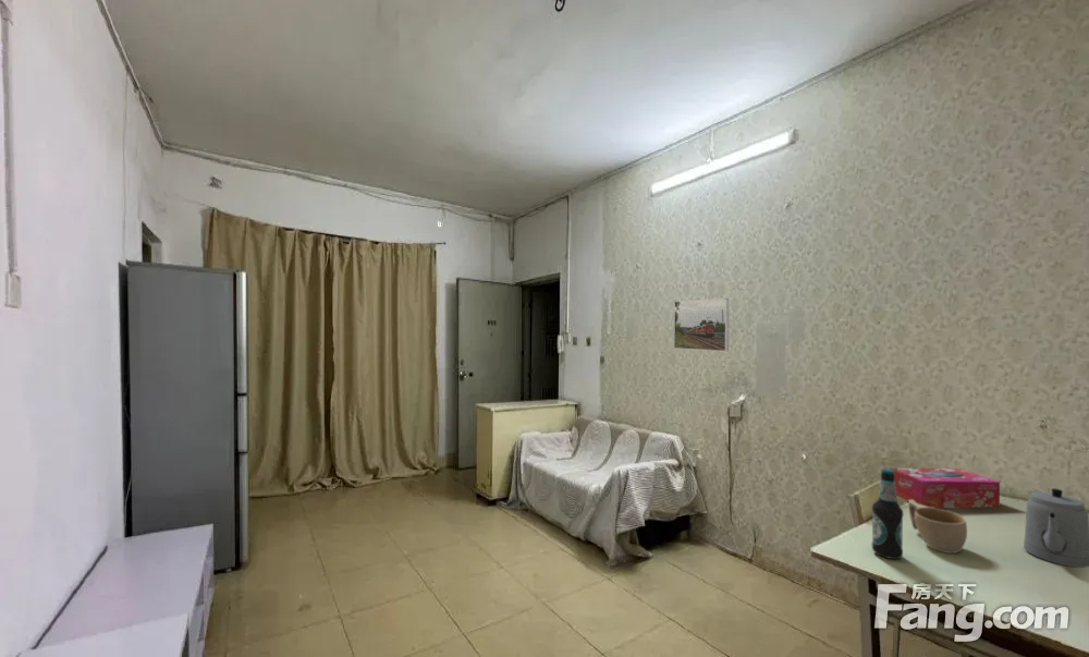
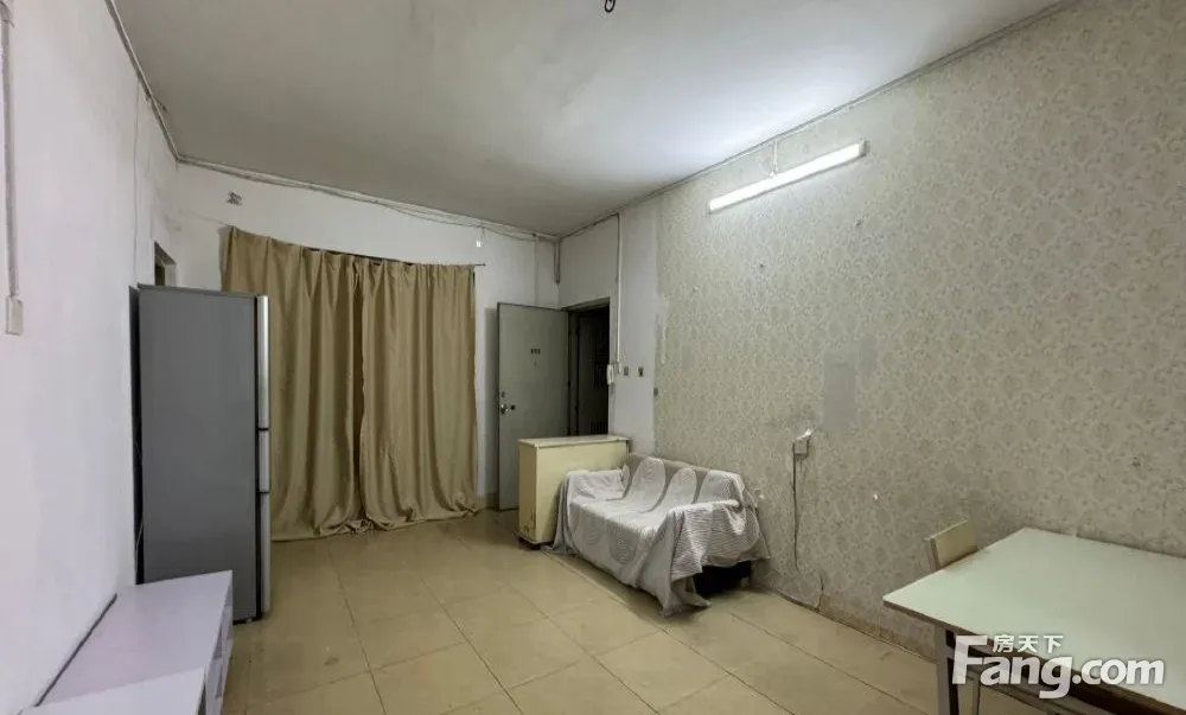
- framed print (699, 325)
- teapot (1055, 523)
- bottle (886, 512)
- tissue box (942, 487)
- cup (933, 526)
